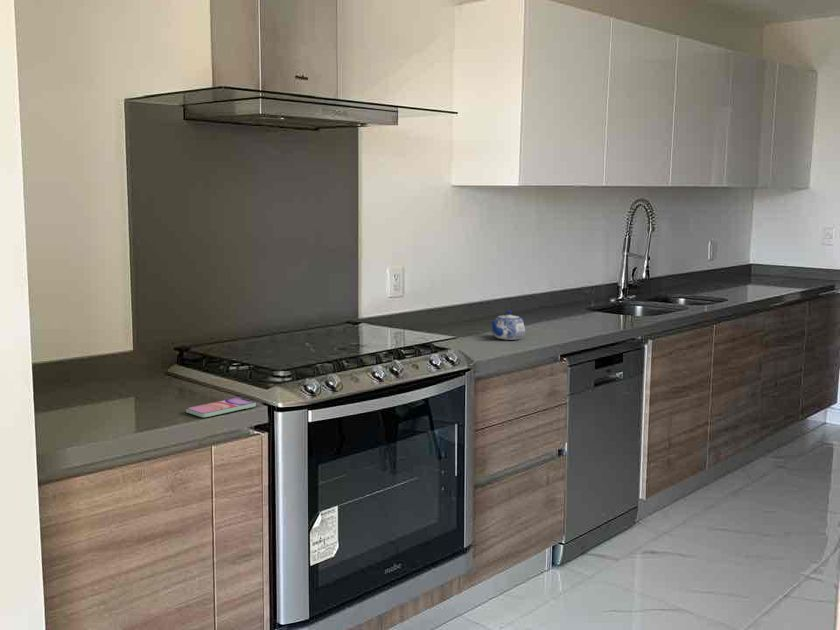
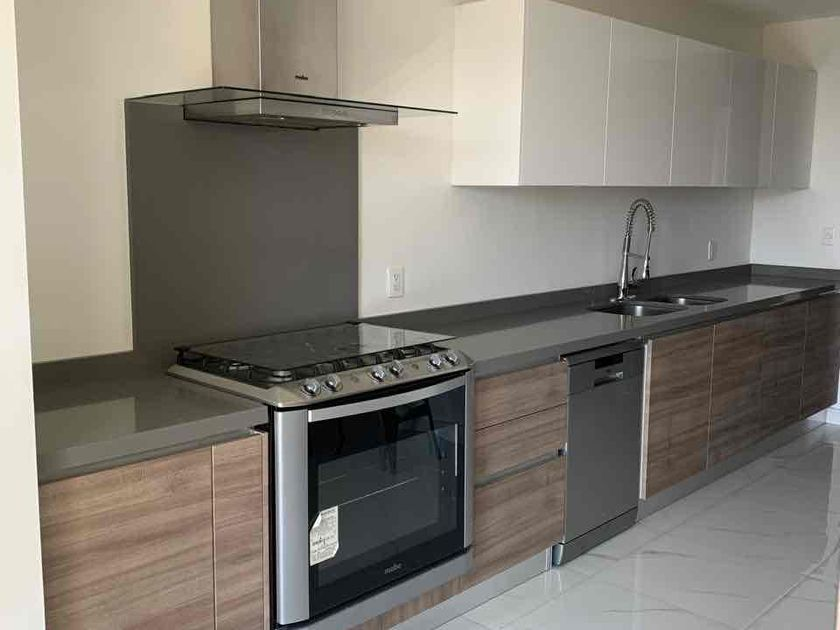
- smartphone (221, 407)
- teapot (506, 324)
